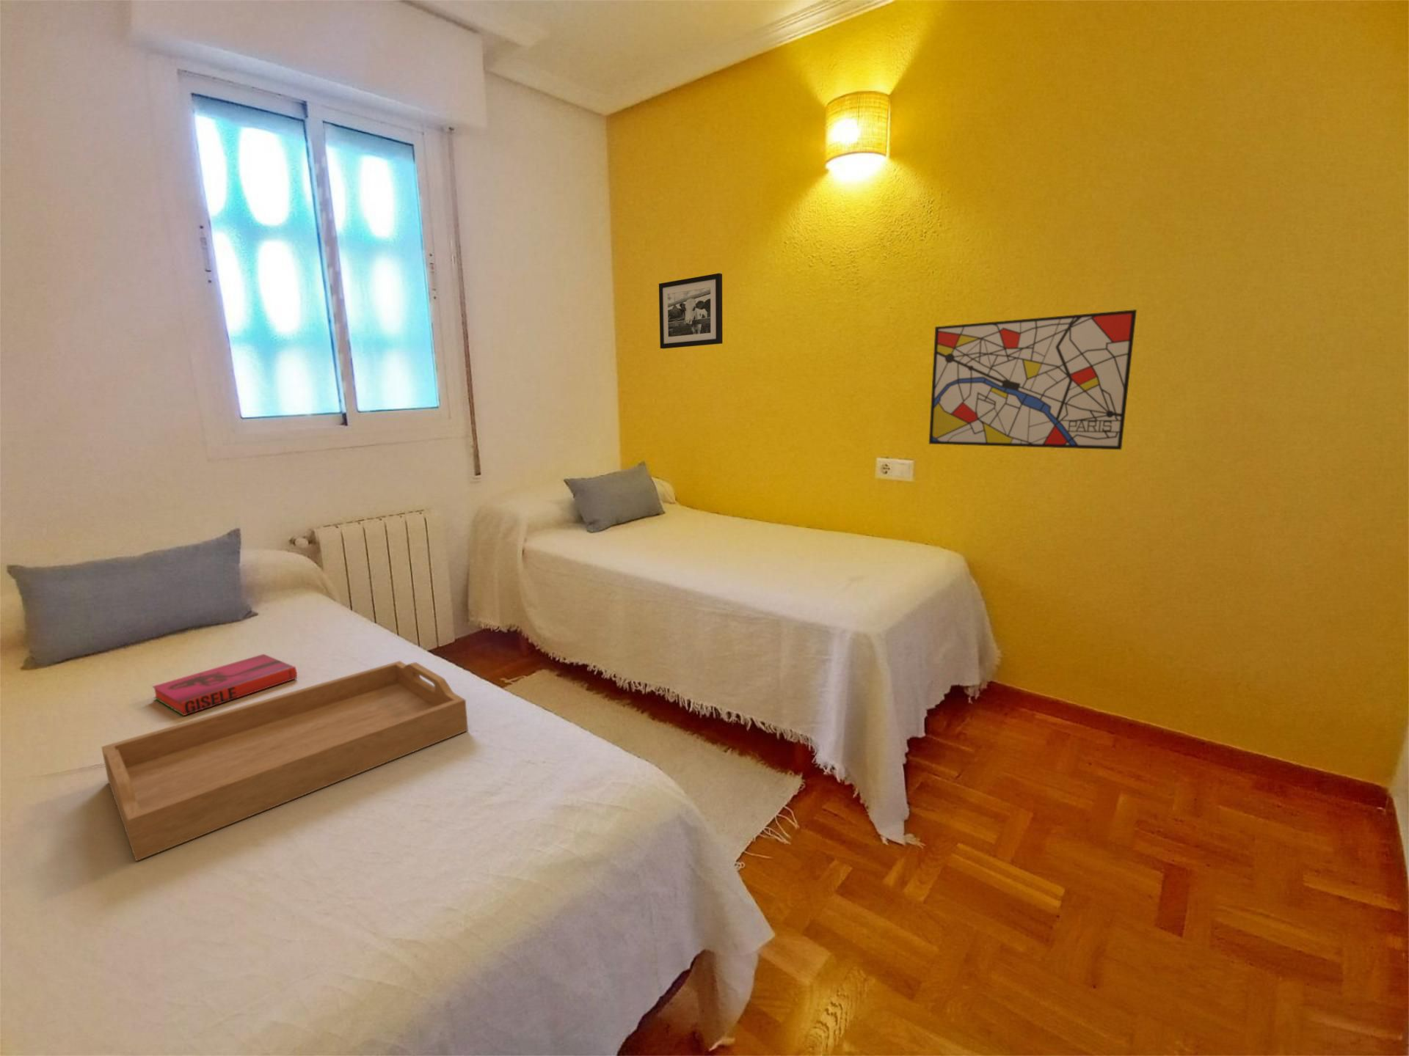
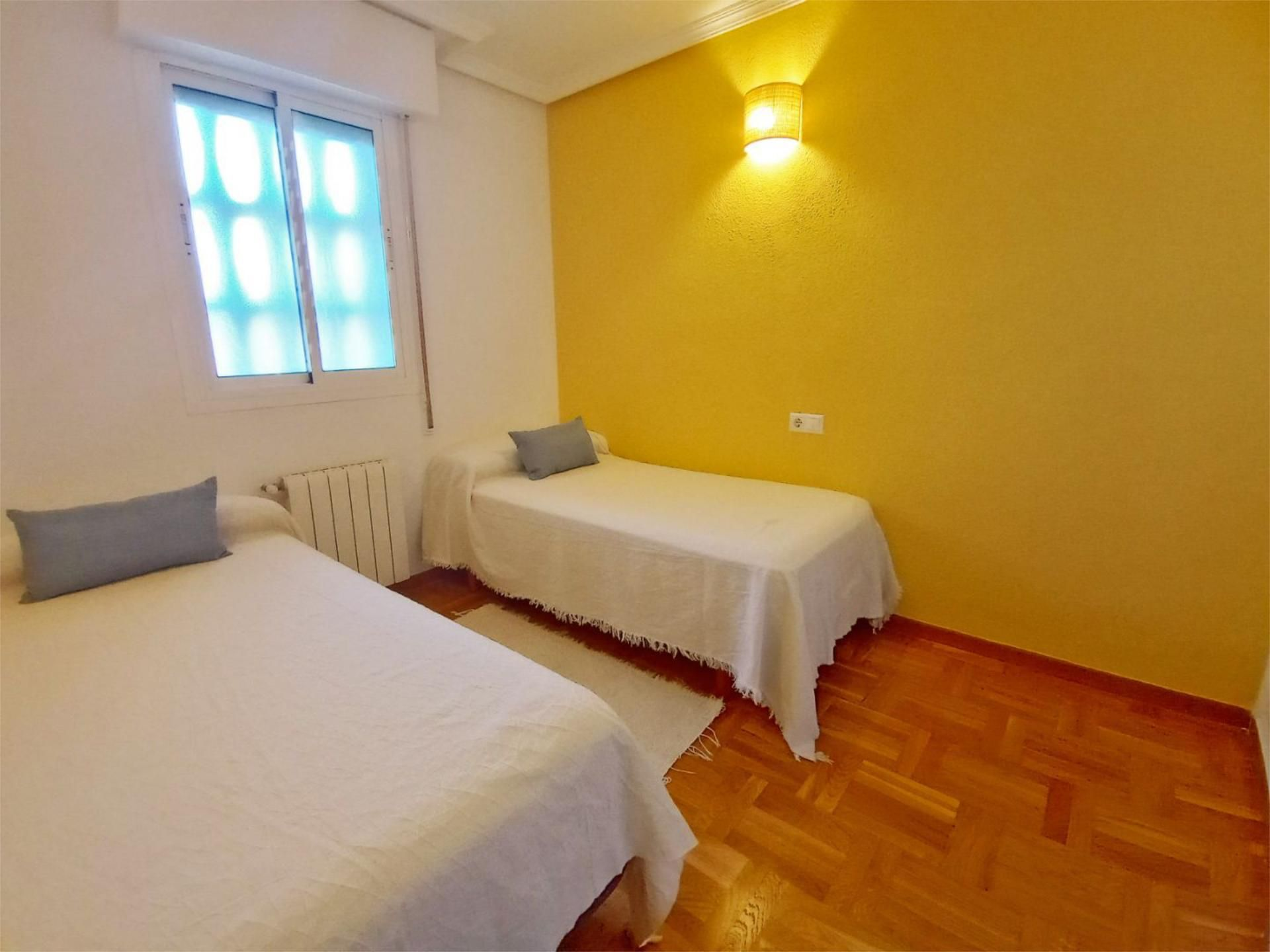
- wall art (1022, 384)
- picture frame (689, 313)
- serving tray (297, 732)
- hardback book (226, 682)
